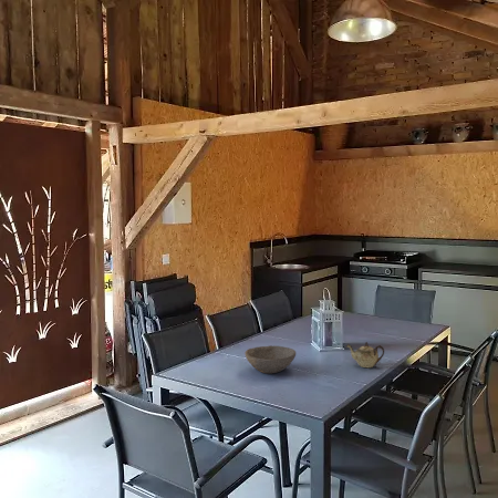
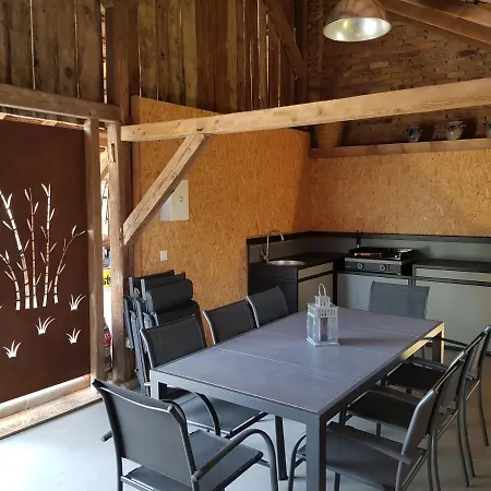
- bowl (270, 361)
- teapot (364, 353)
